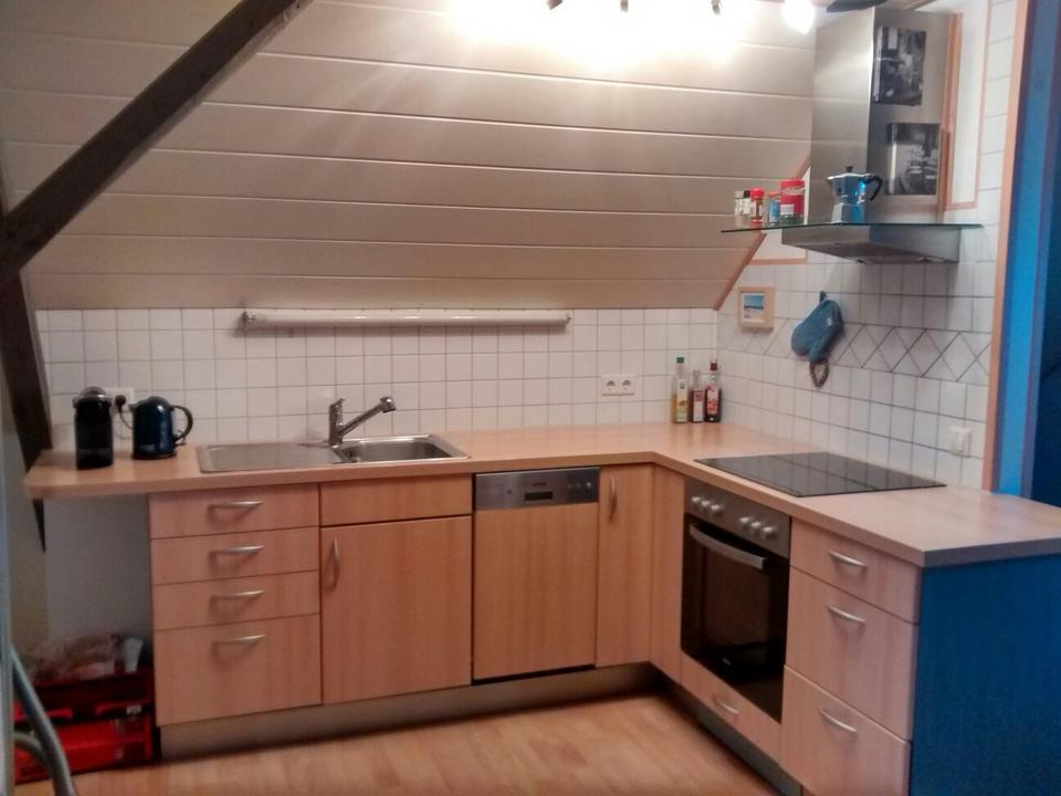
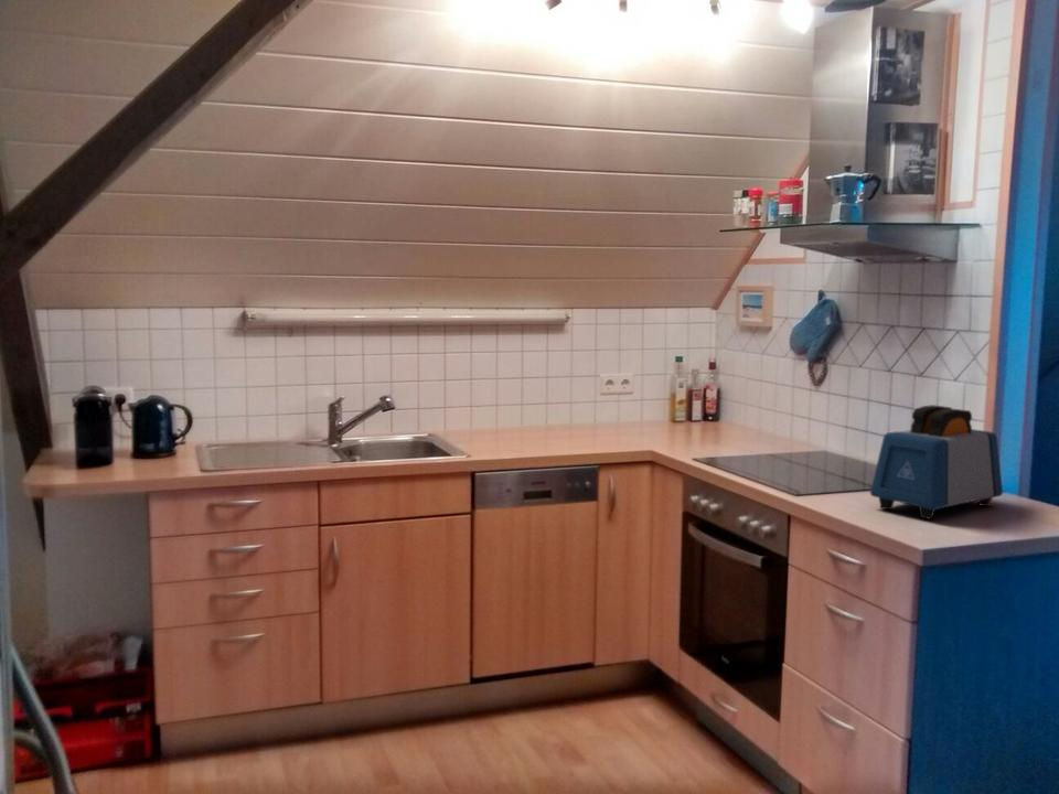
+ toaster (939, 457)
